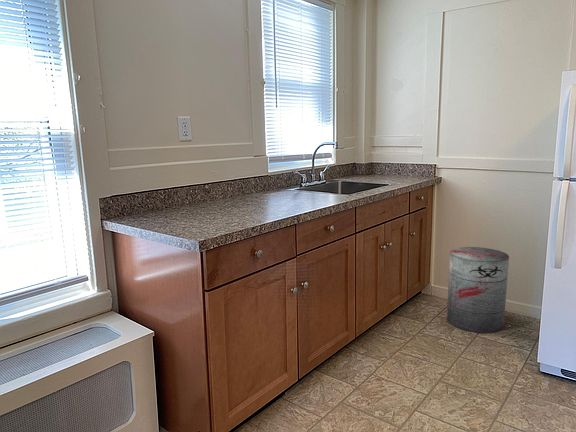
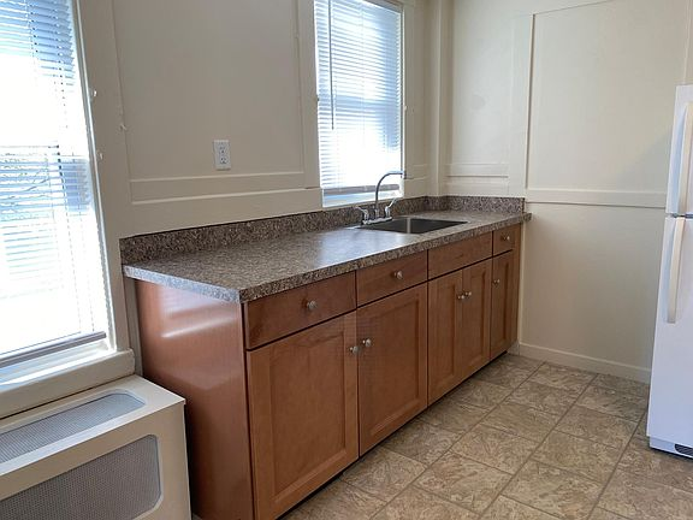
- trash can (476, 288)
